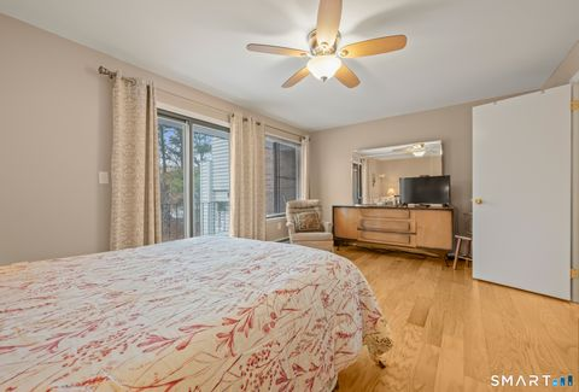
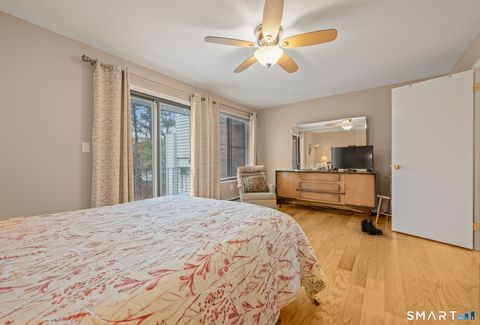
+ boots (371, 226)
